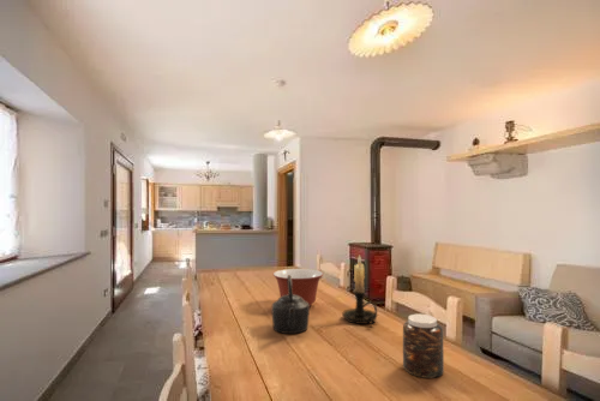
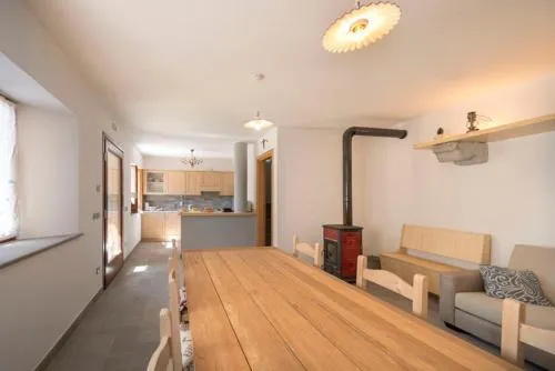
- kettle (290, 304)
- jar (422, 343)
- candle holder (362, 288)
- mixing bowl (298, 288)
